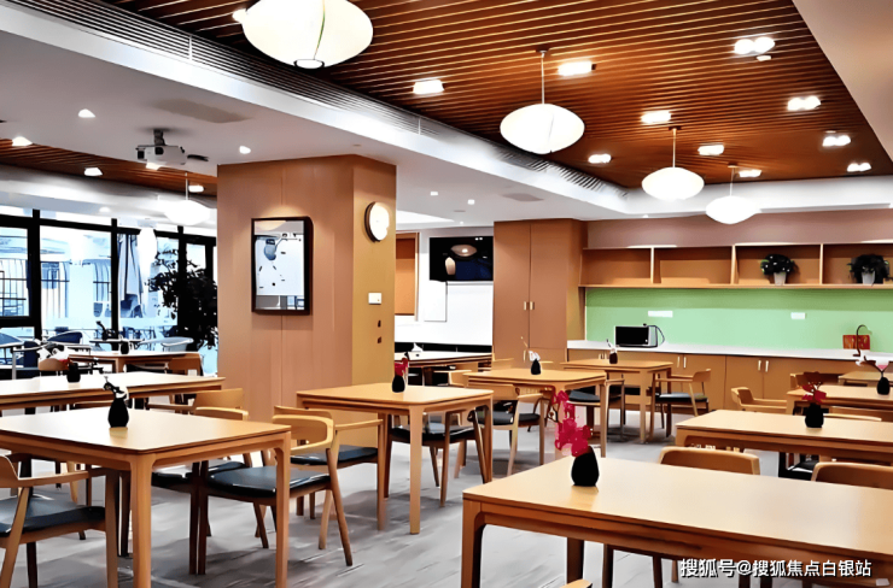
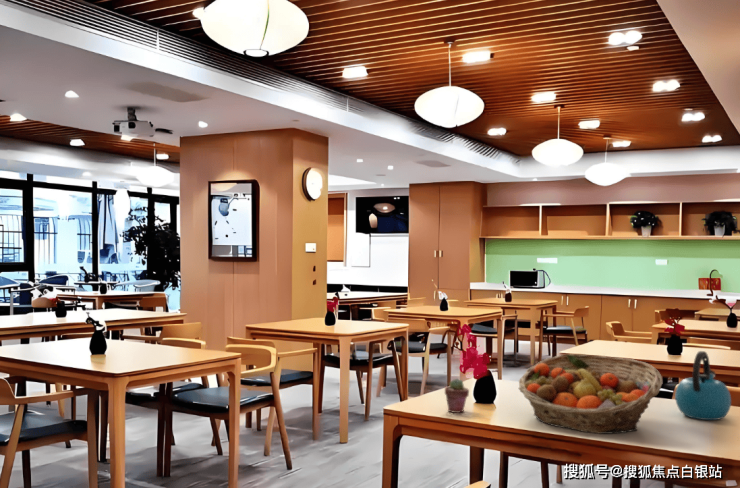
+ fruit basket (587, 391)
+ potted succulent (456, 394)
+ kettle (703, 383)
